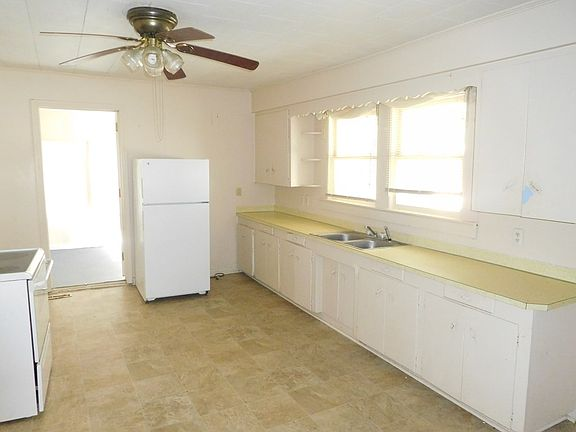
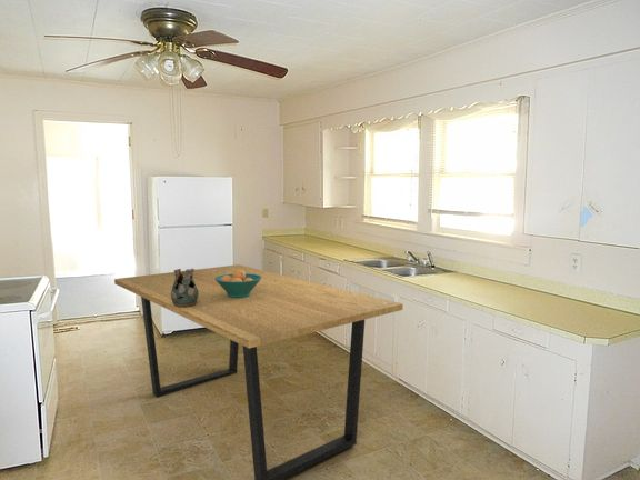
+ ceramic pitcher (184, 286)
+ dining table (243, 354)
+ fruit bowl (238, 281)
